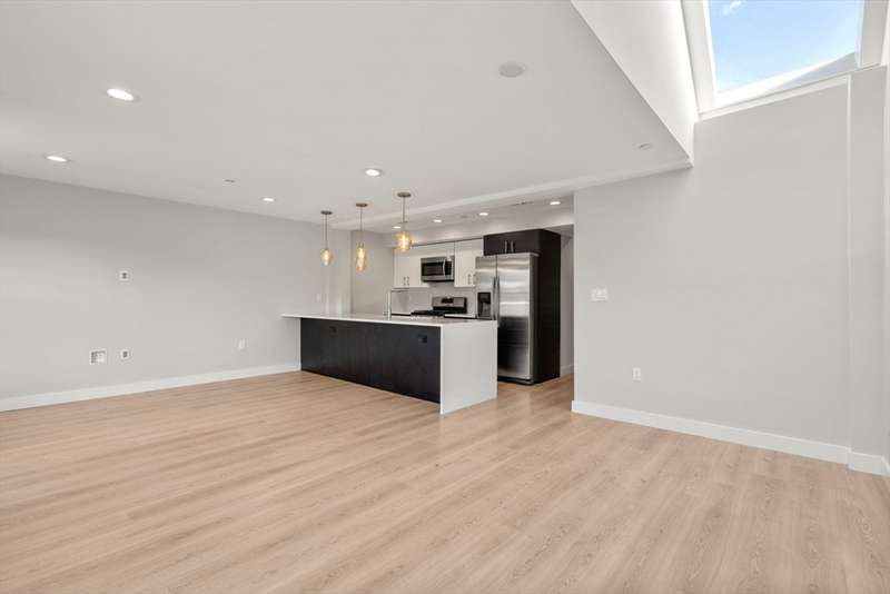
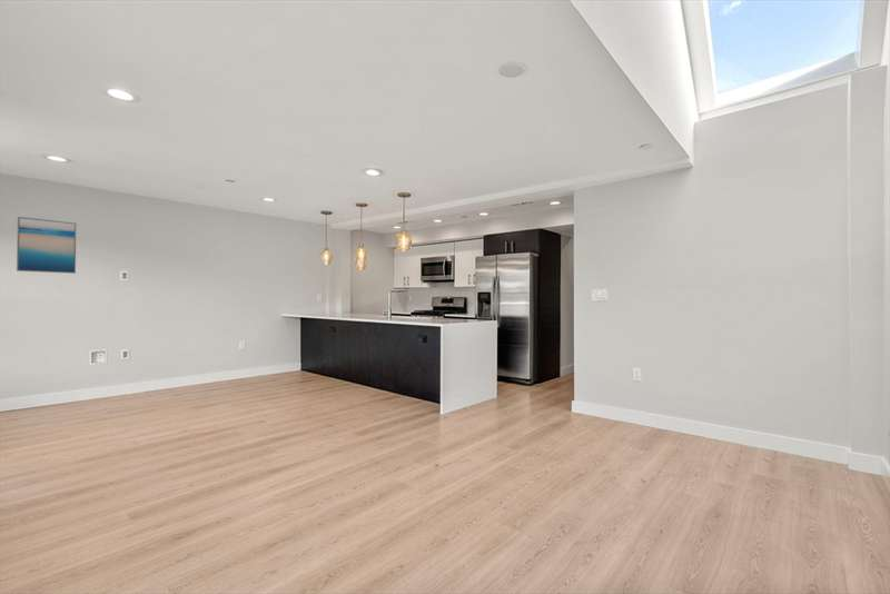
+ wall art (47, 246)
